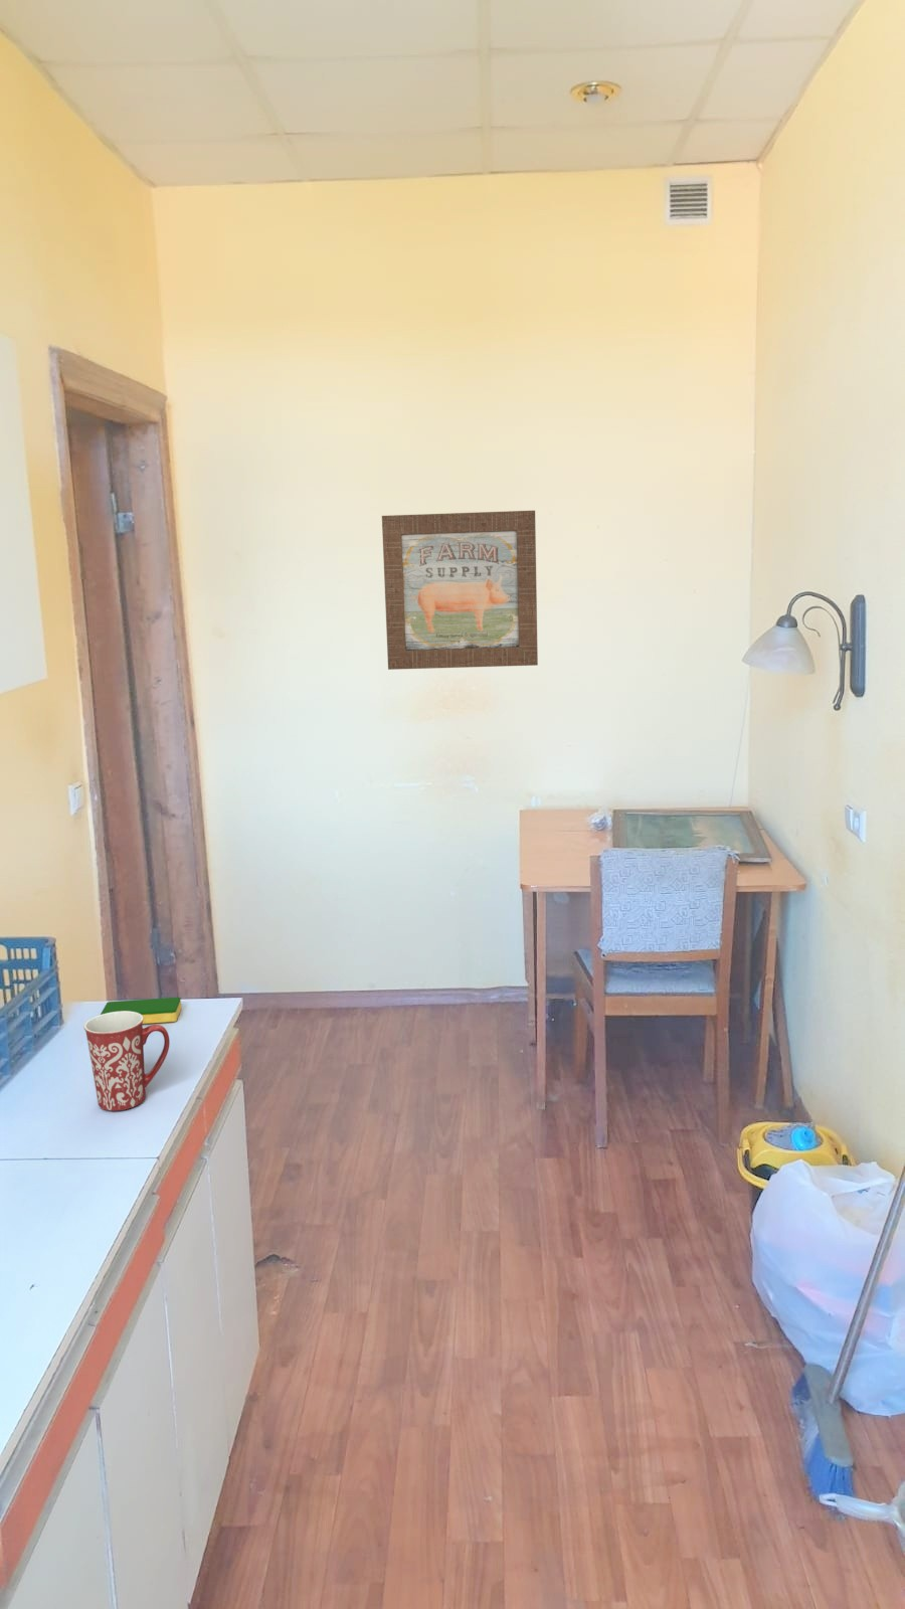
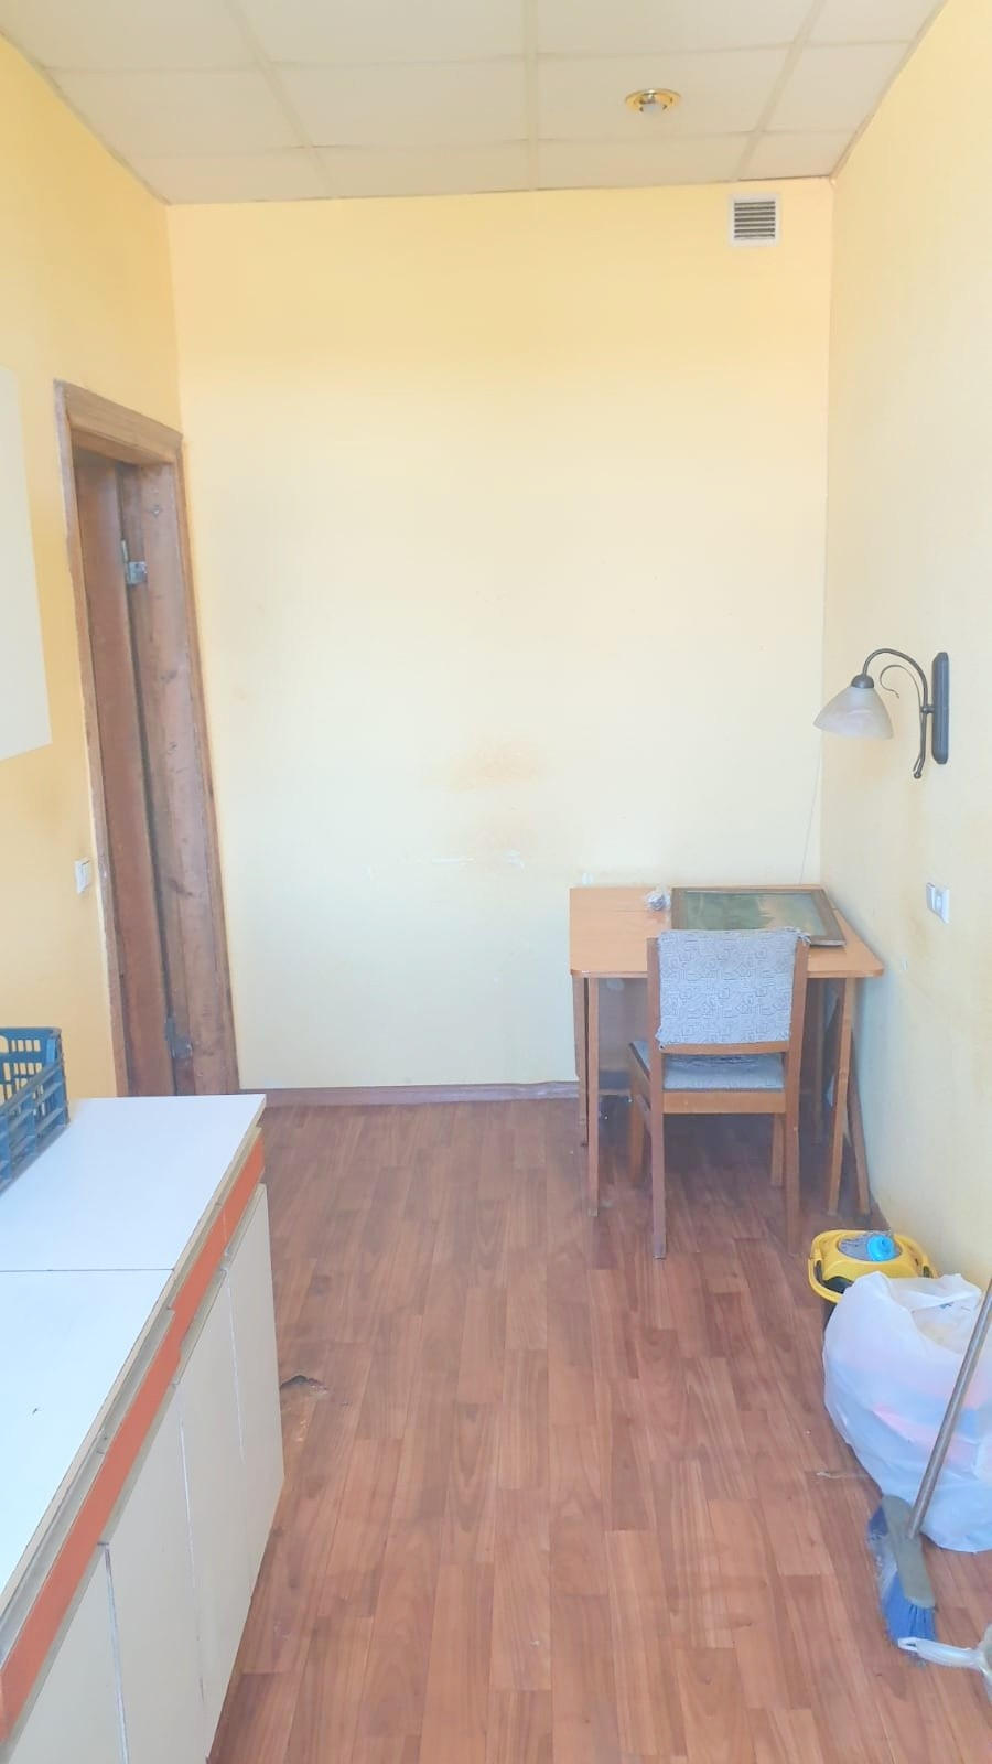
- wall art (461, 590)
- dish sponge (140, 1011)
- mug (128, 1060)
